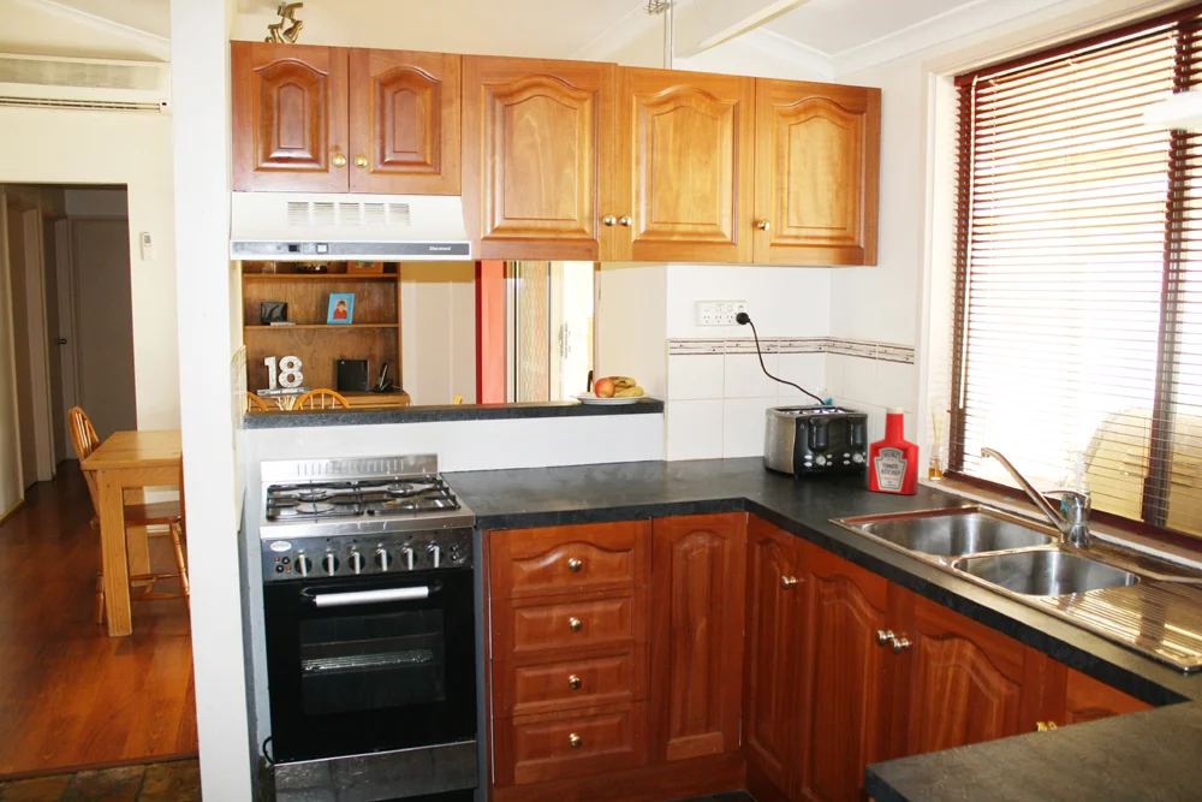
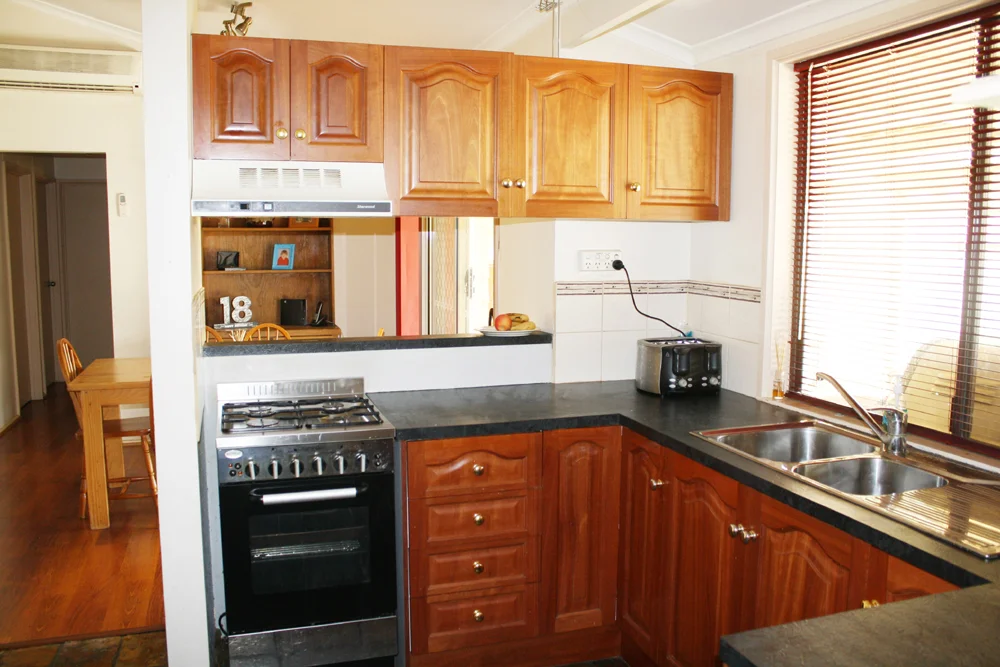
- soap bottle (893, 448)
